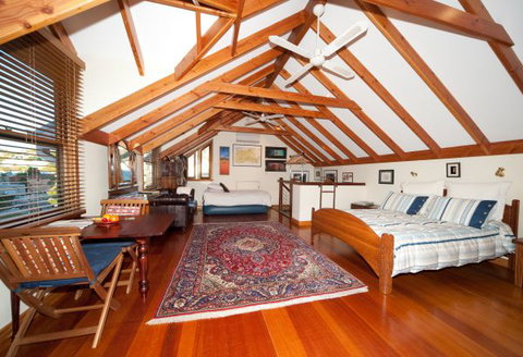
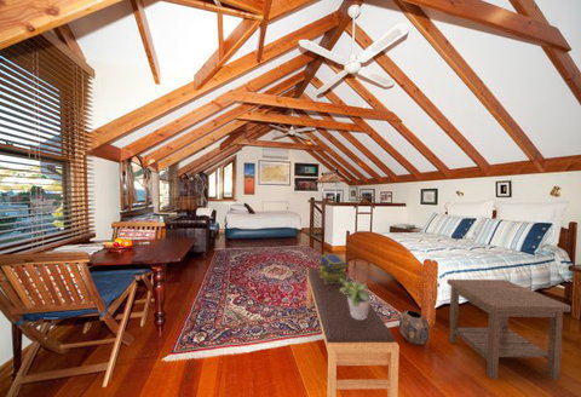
+ planter (413, 327)
+ potted plant (353, 297)
+ stack of books (333, 267)
+ side table (499, 324)
+ bench (336, 317)
